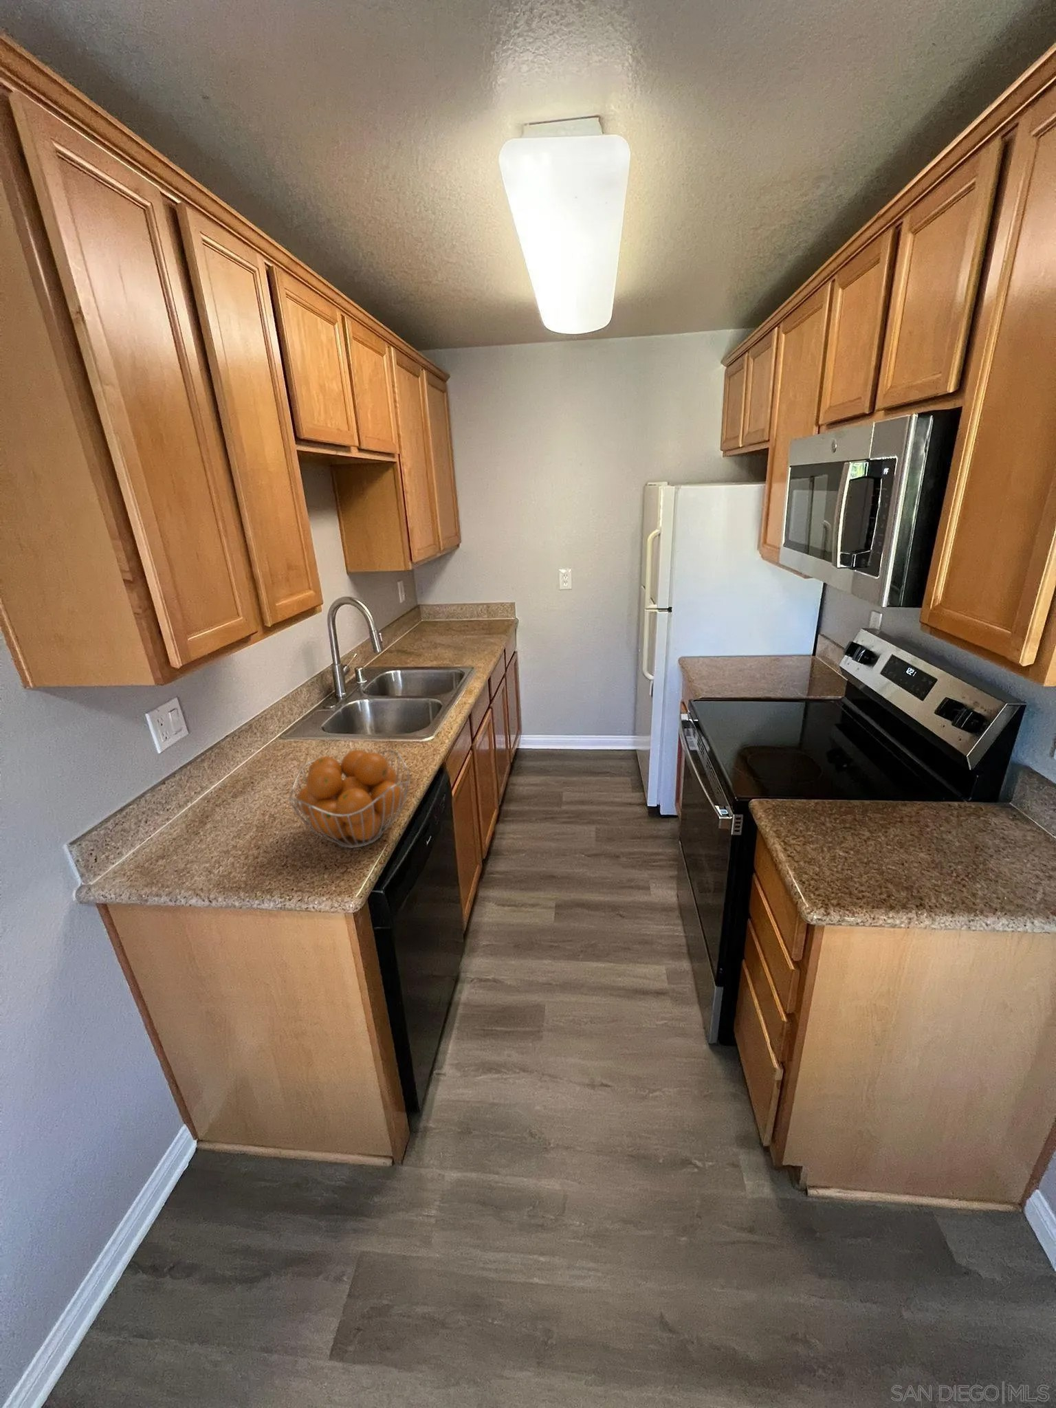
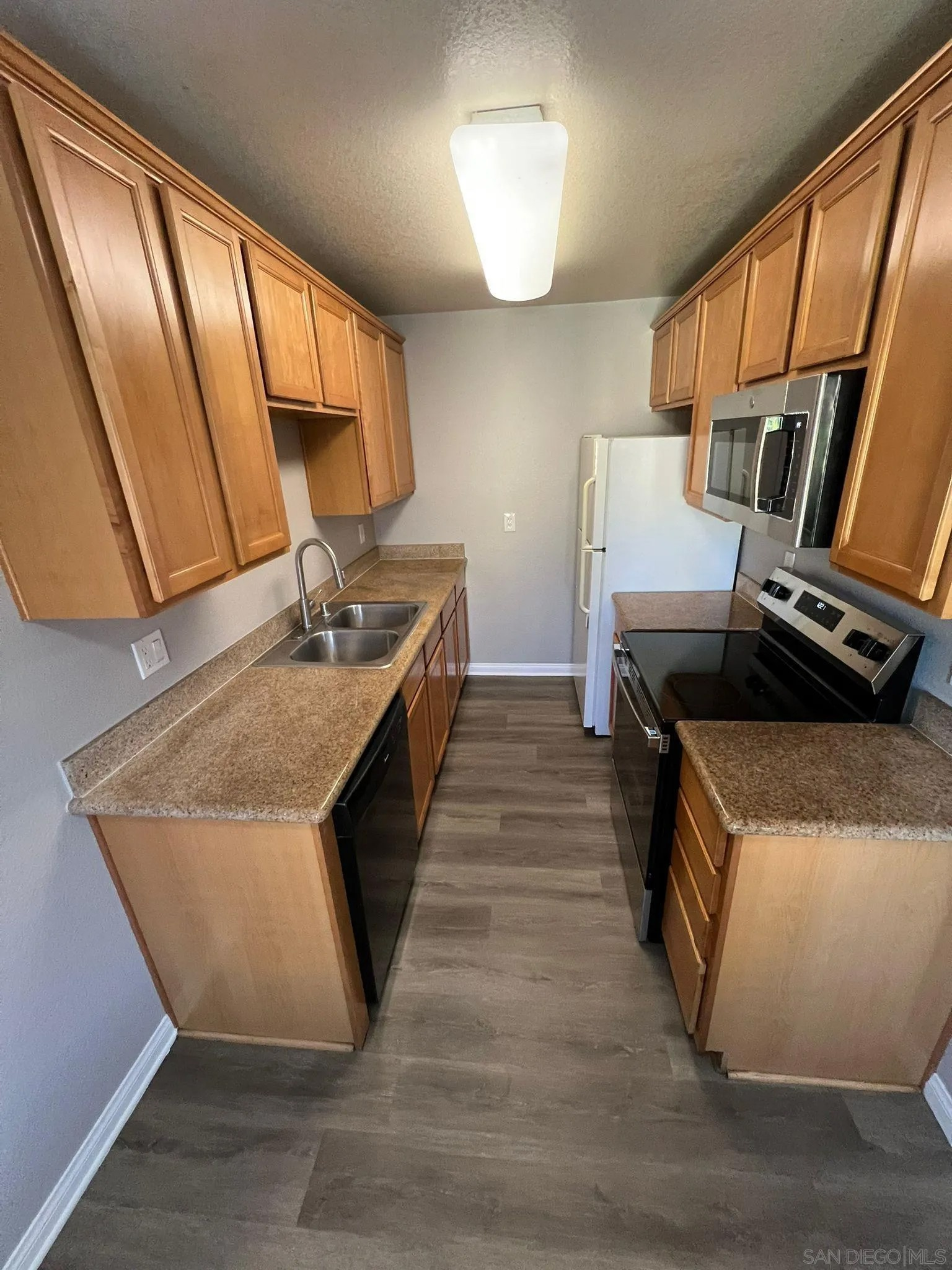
- fruit basket (354, 797)
